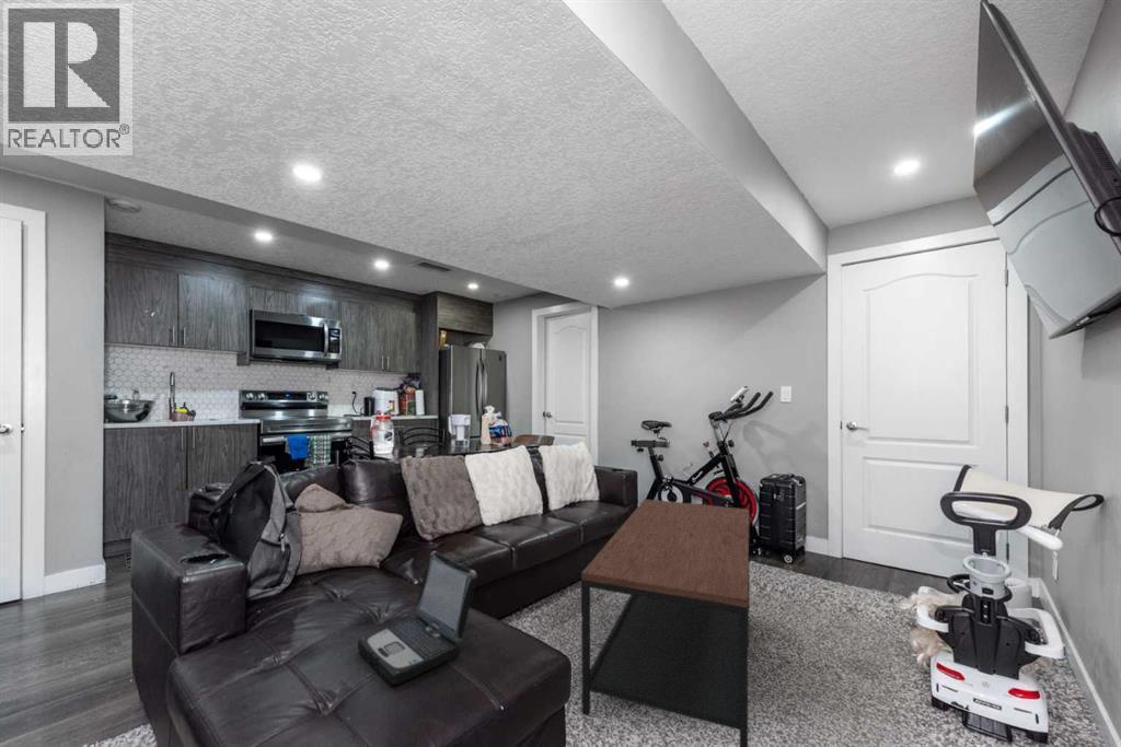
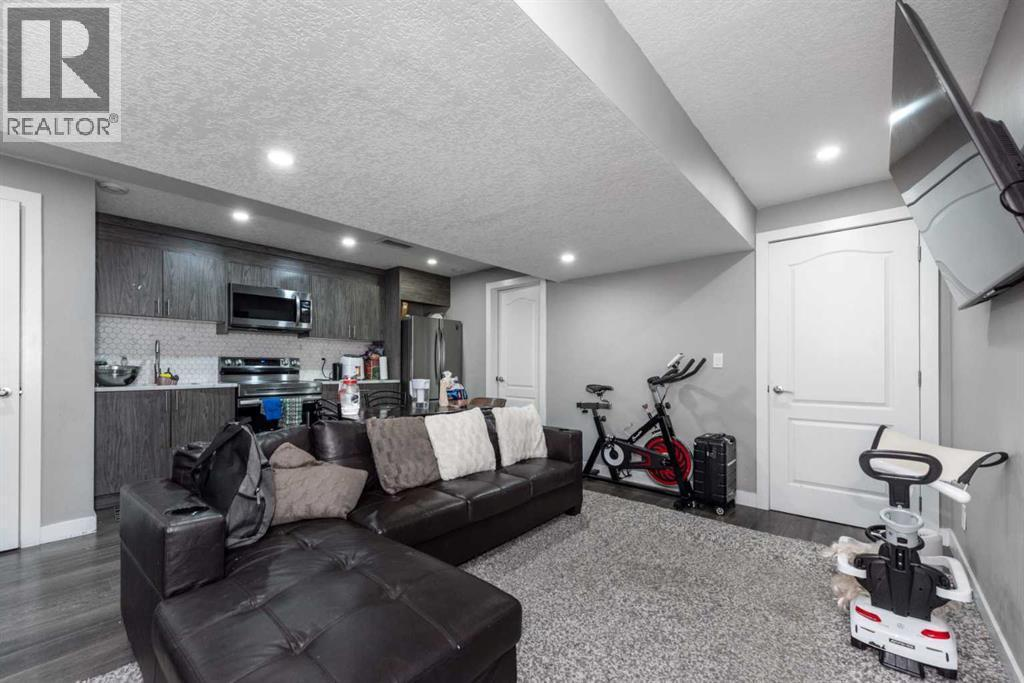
- laptop (418, 608)
- coffee table (681, 594)
